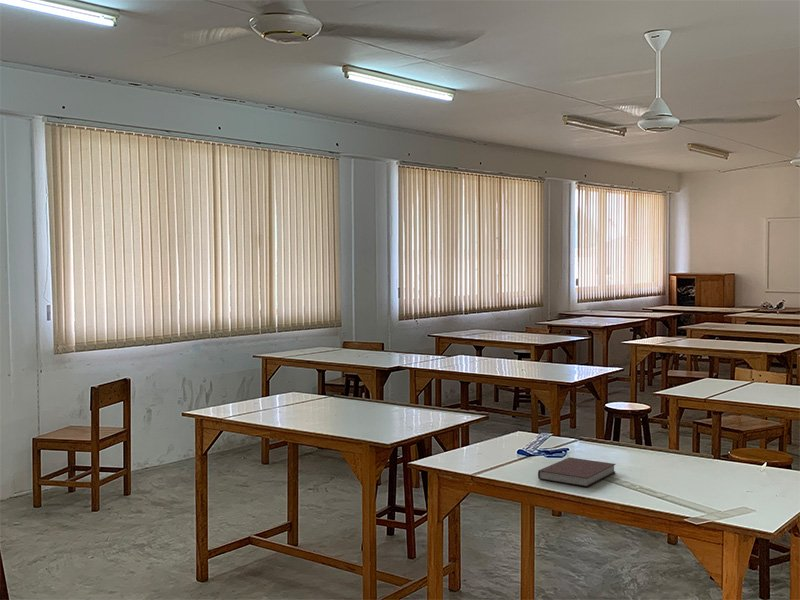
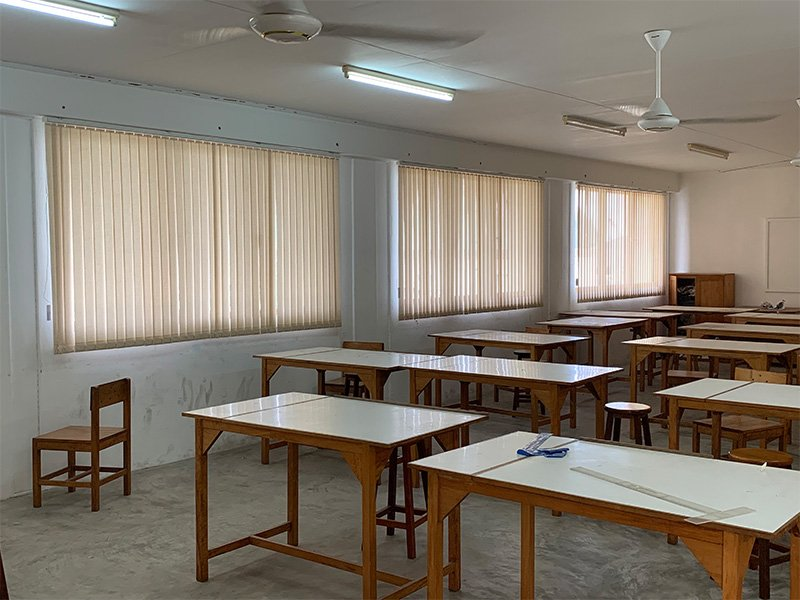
- notebook (577, 471)
